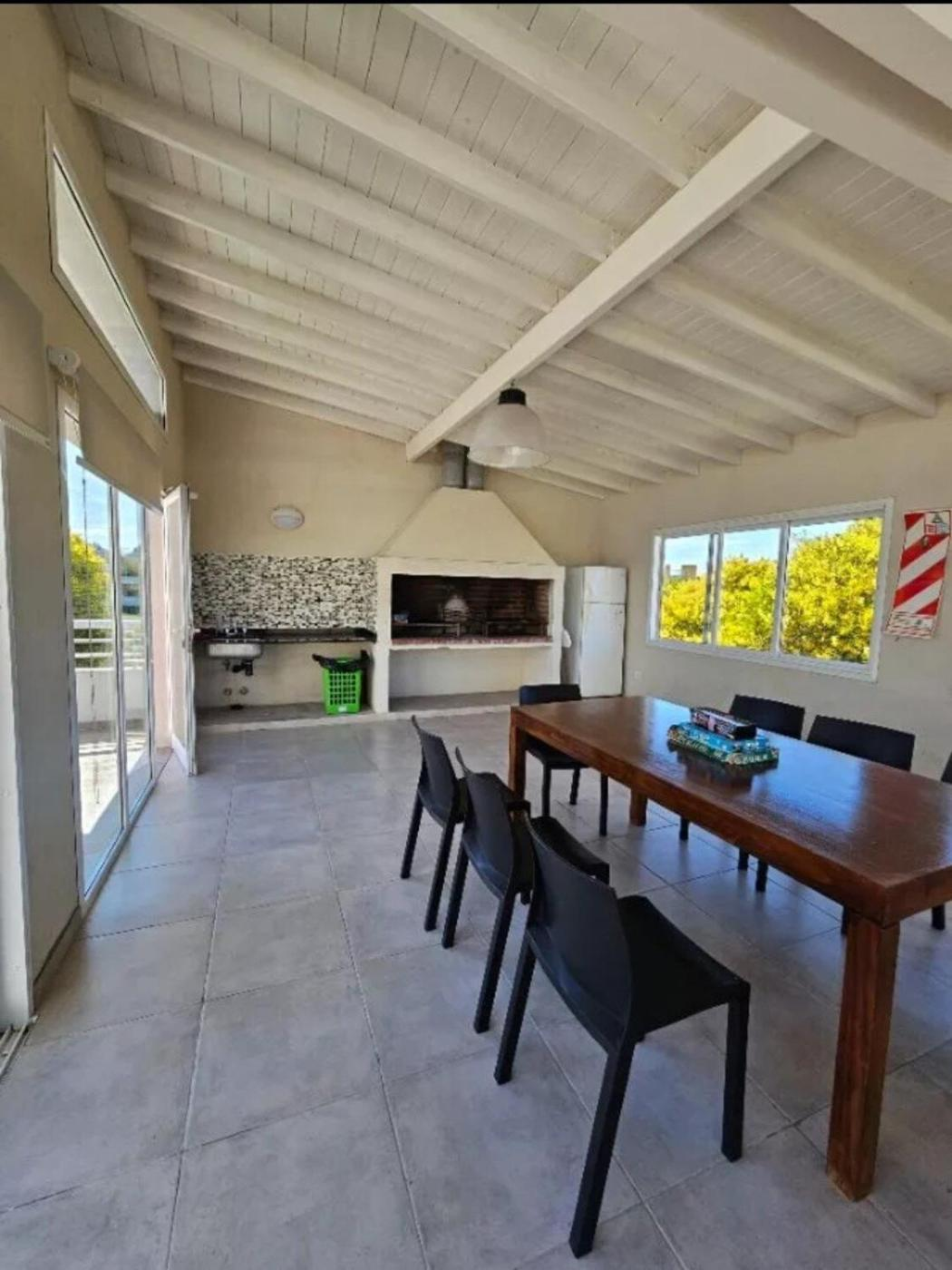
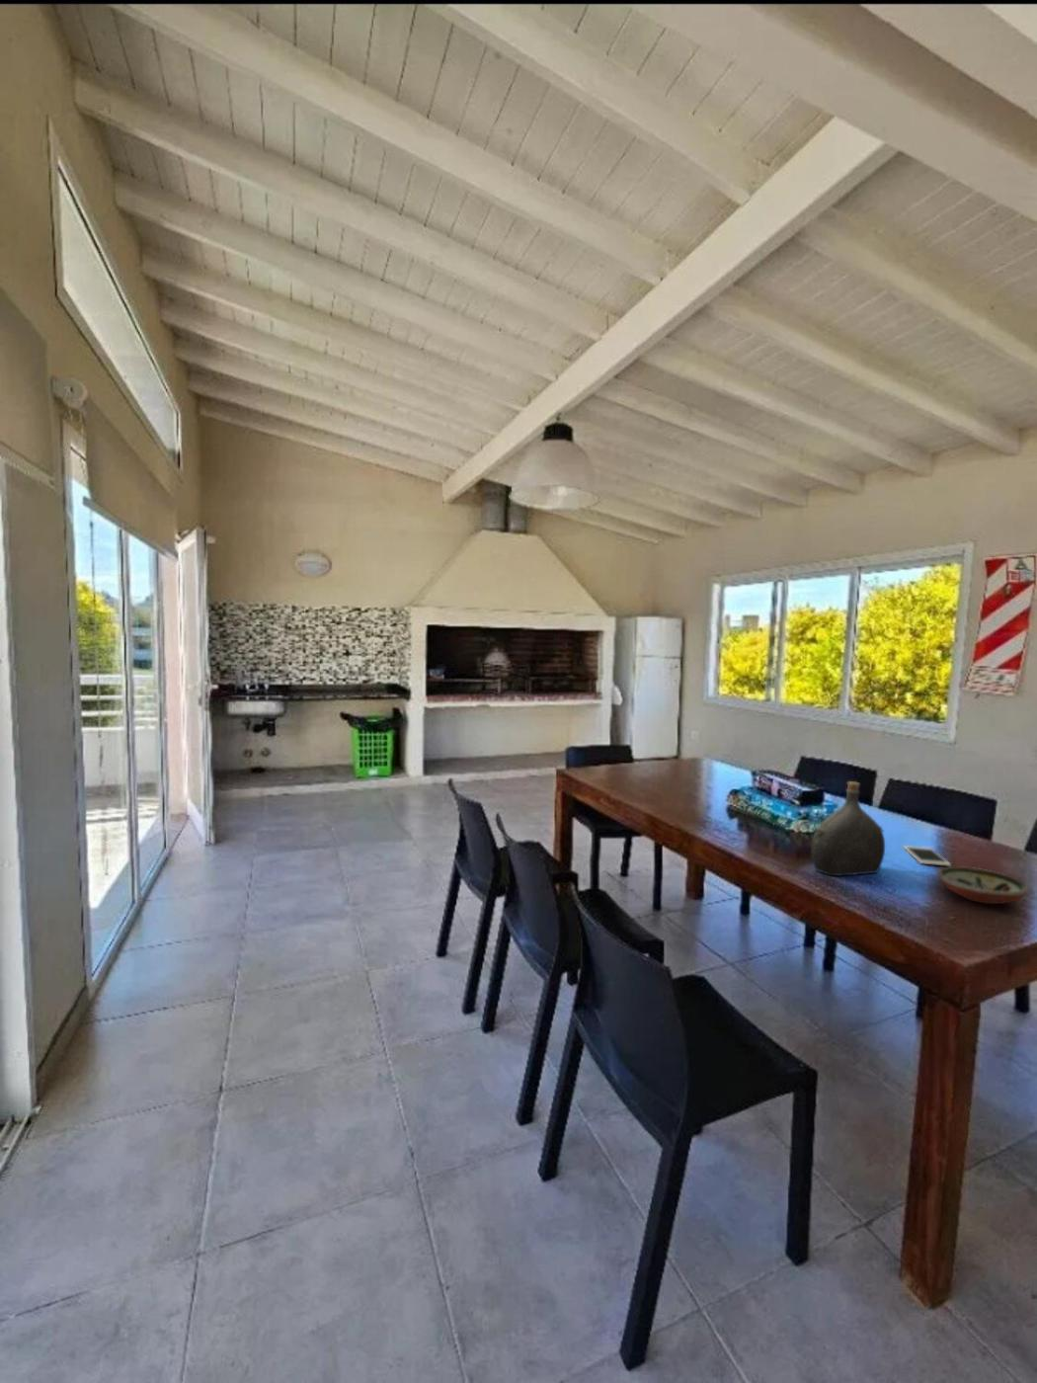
+ water jug (849, 825)
+ cell phone (926, 855)
+ decorative bowl (980, 889)
